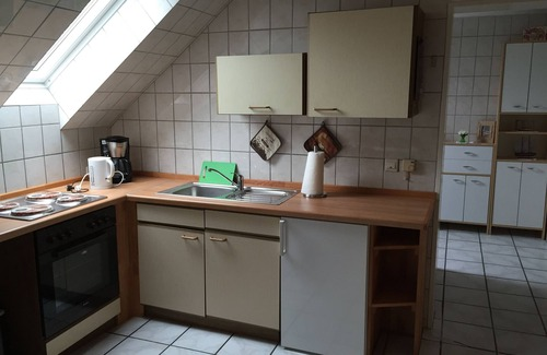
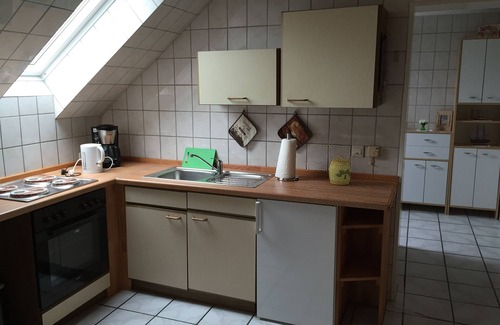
+ jar (339, 168)
